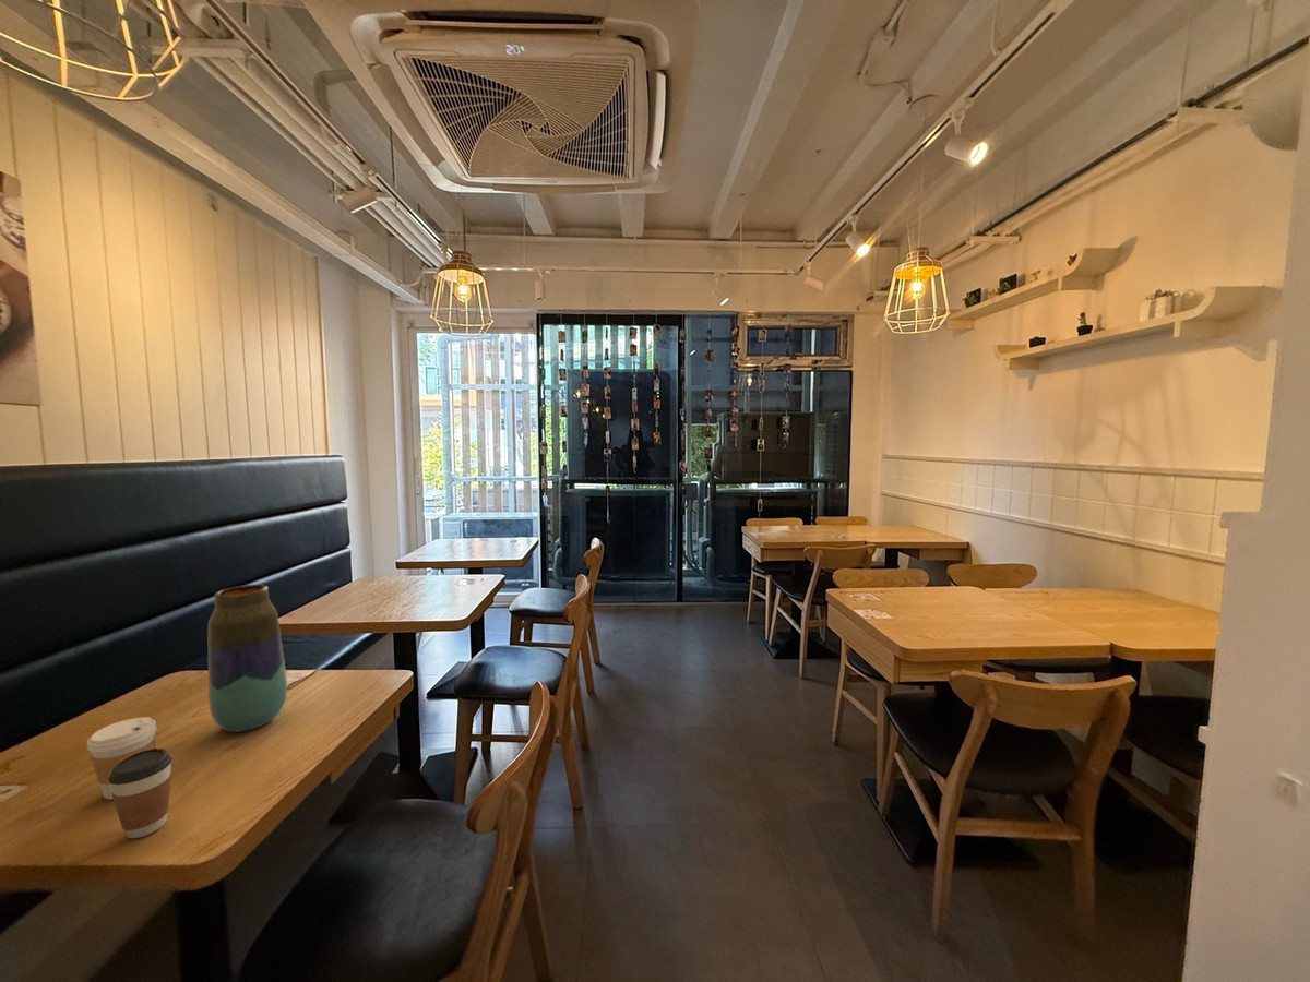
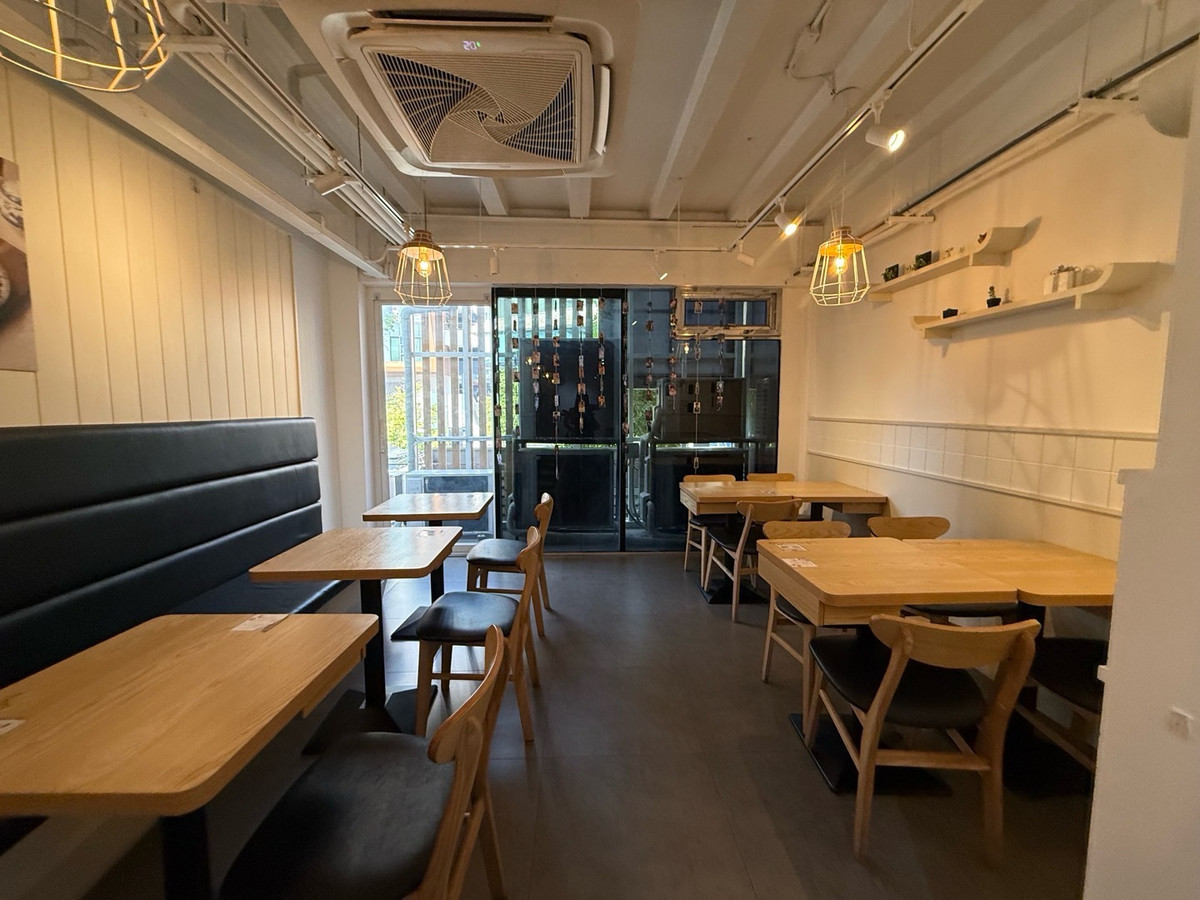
- coffee cup (124, 756)
- vase (247, 656)
- coffee cup (143, 793)
